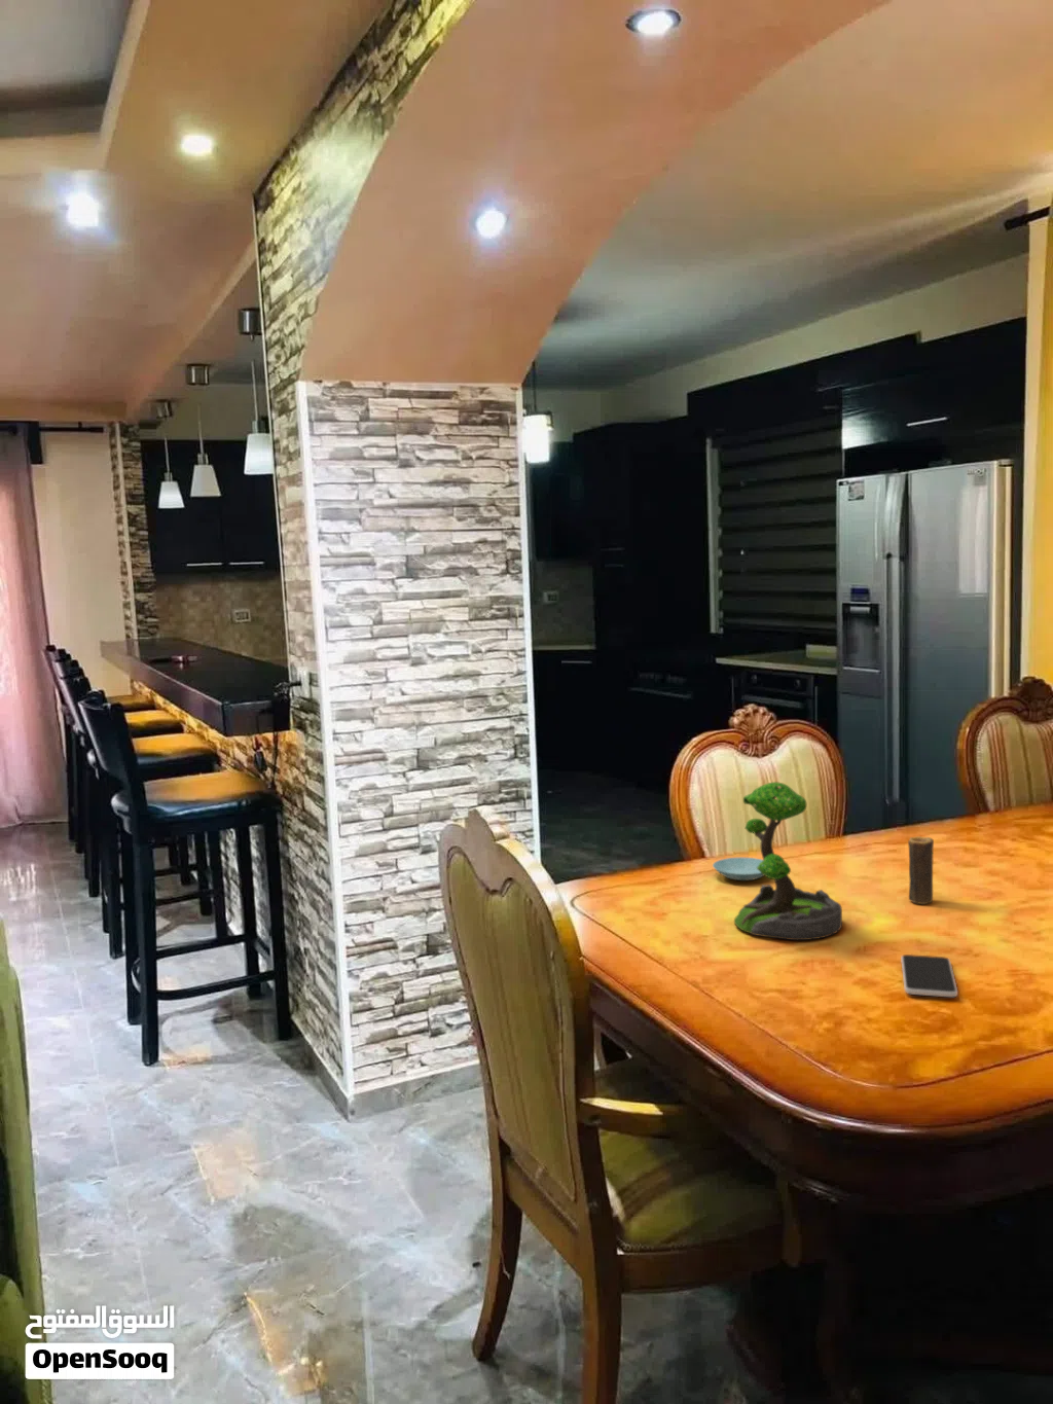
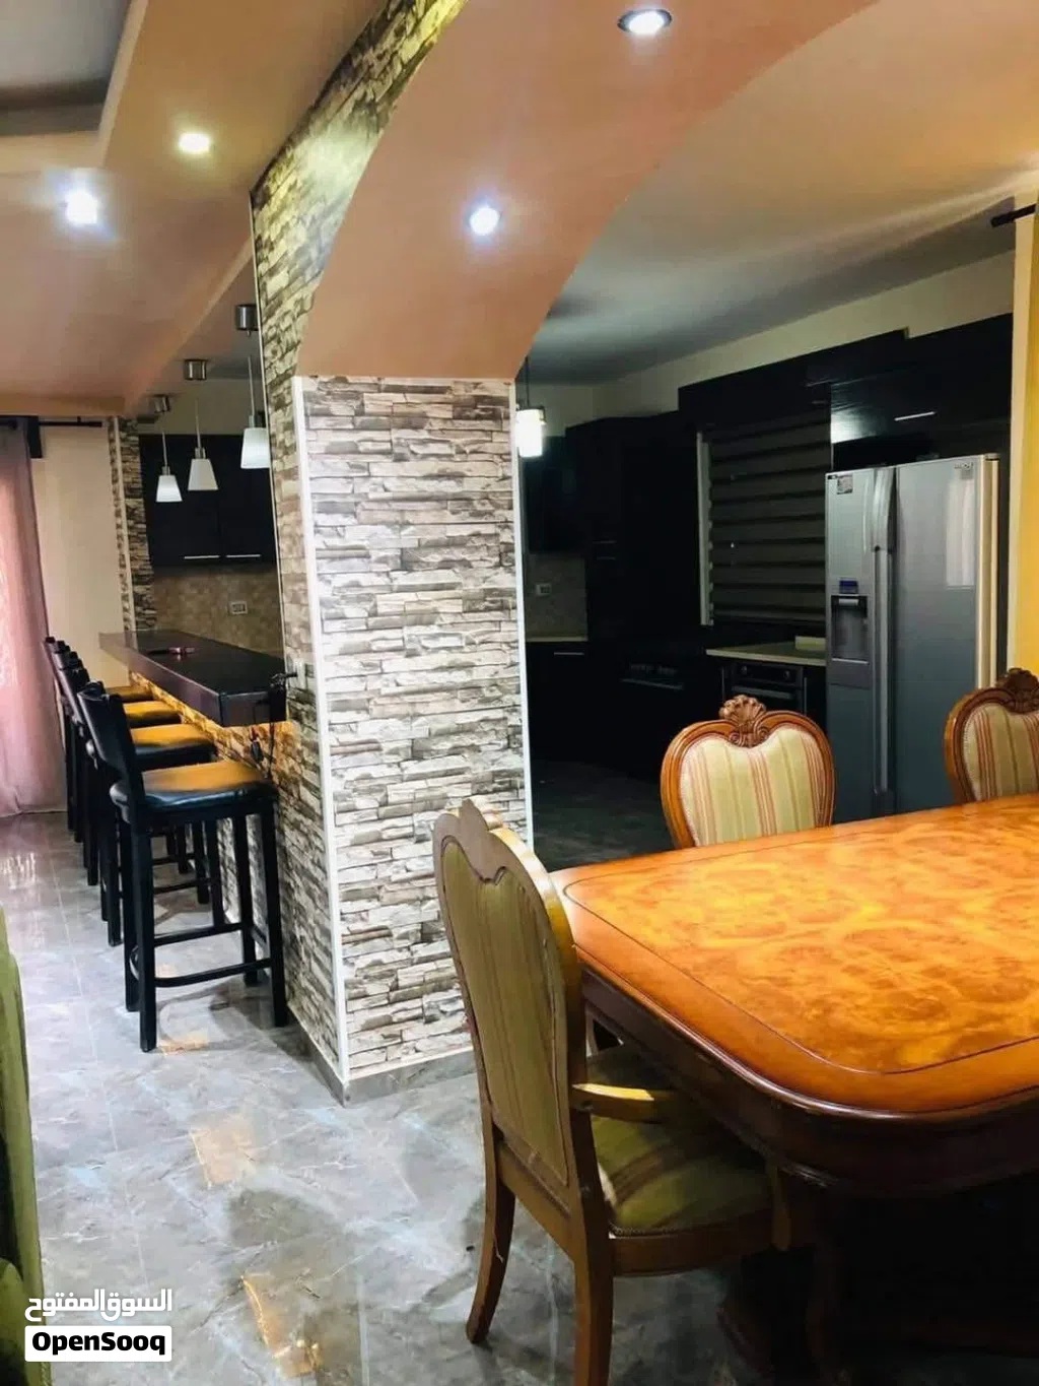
- plant (782, 857)
- smartphone (928, 974)
- saucer (742, 871)
- candle (920, 870)
